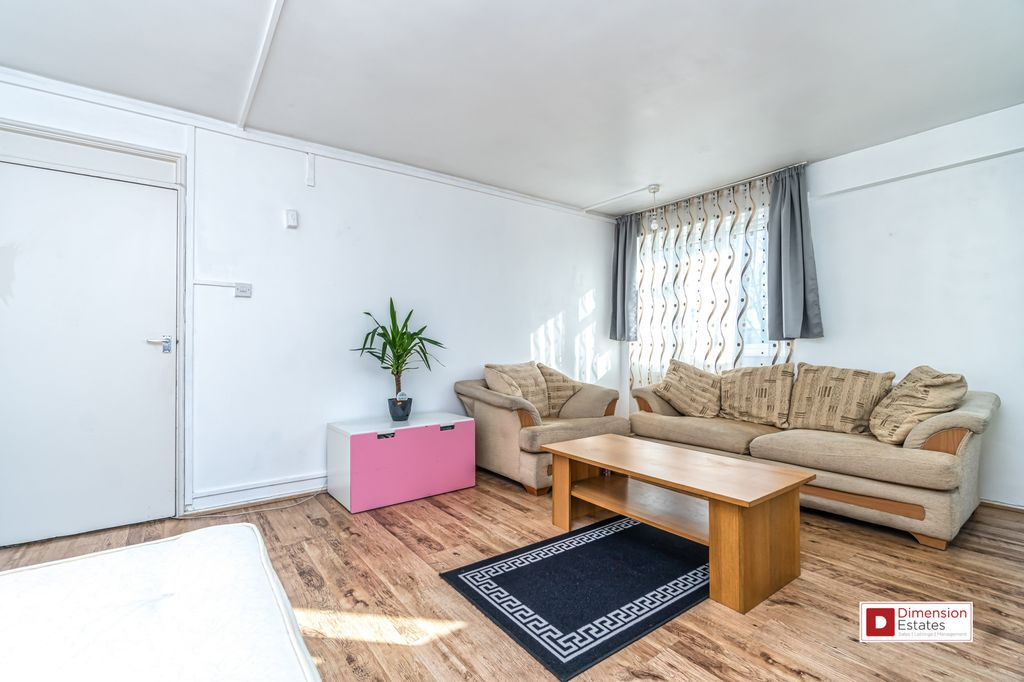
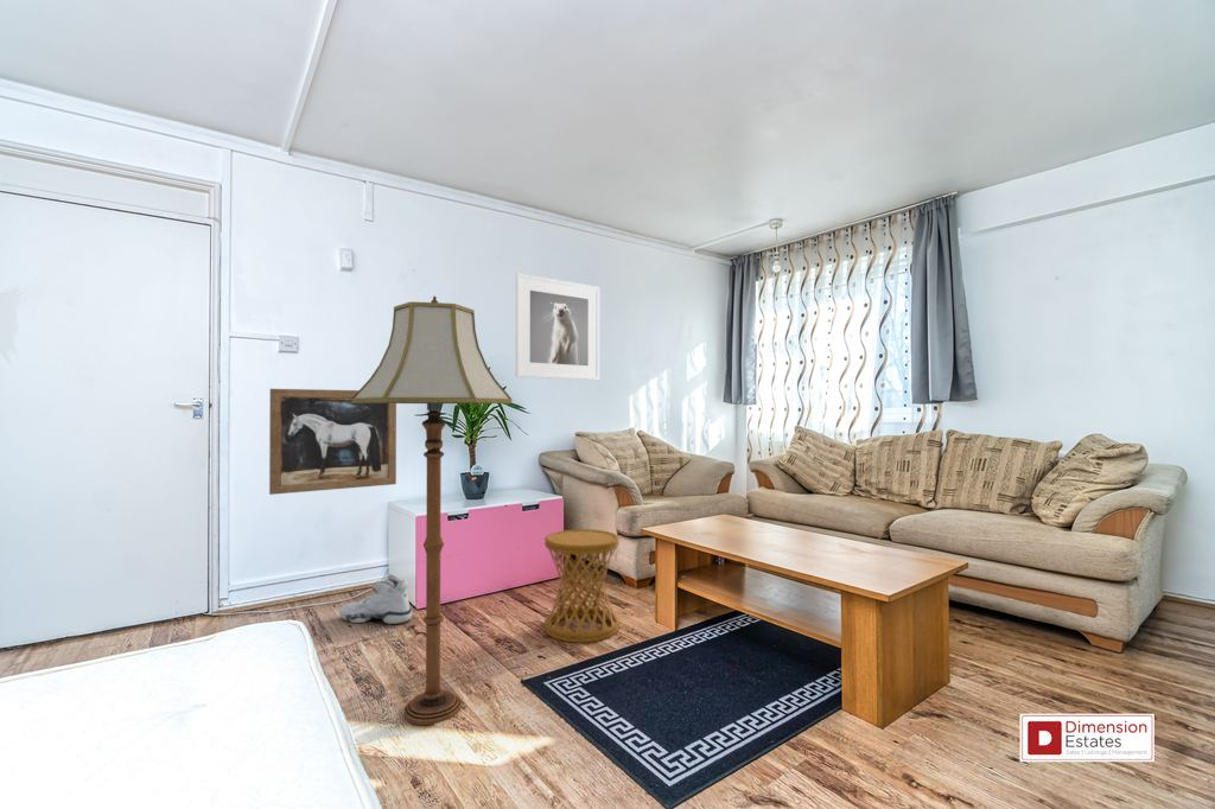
+ floor lamp (433, 502)
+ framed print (559, 329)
+ side table (583, 581)
+ sneaker (376, 598)
+ wall art (336, 439)
